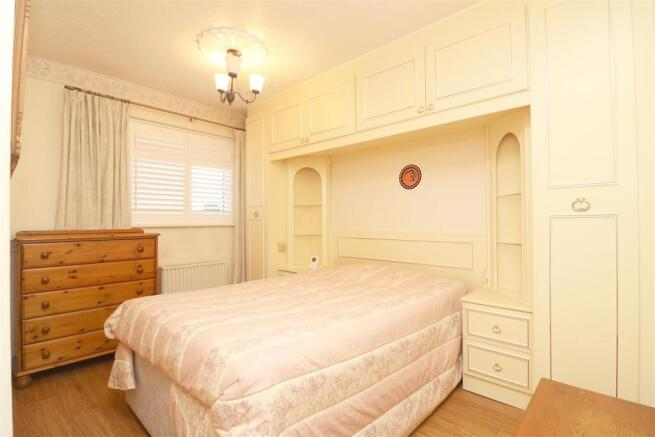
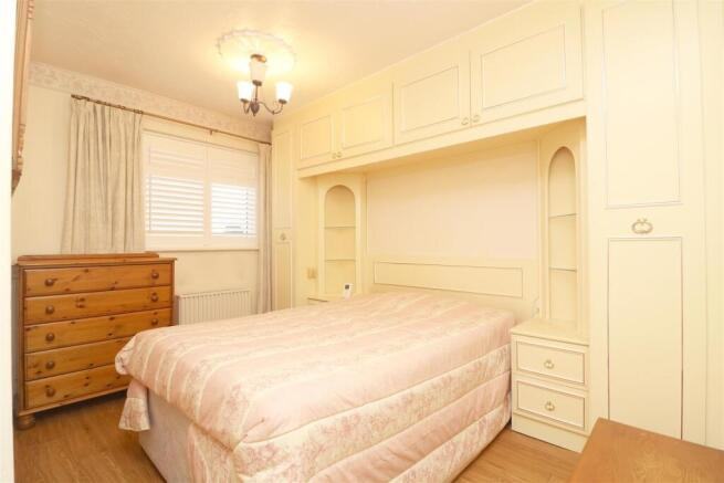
- decorative plate (410, 177)
